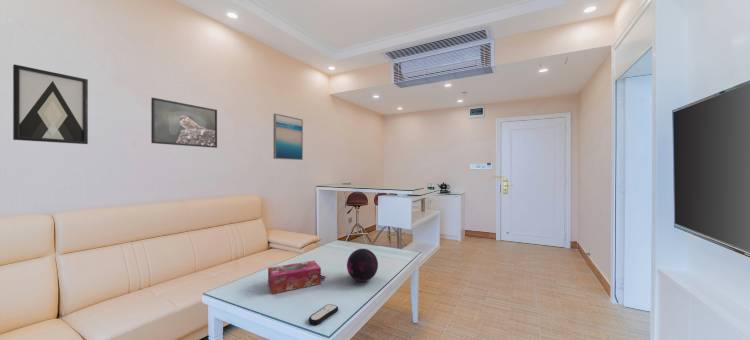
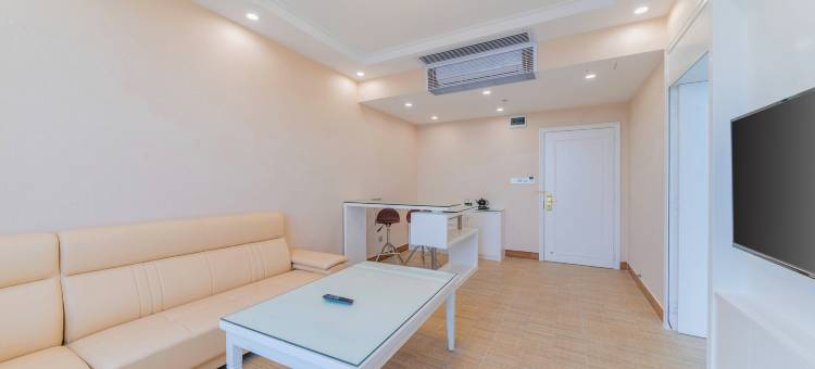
- wall art (288, 138)
- tissue box (294, 275)
- remote control (323, 313)
- decorative orb (362, 264)
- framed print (187, 124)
- wall art (53, 107)
